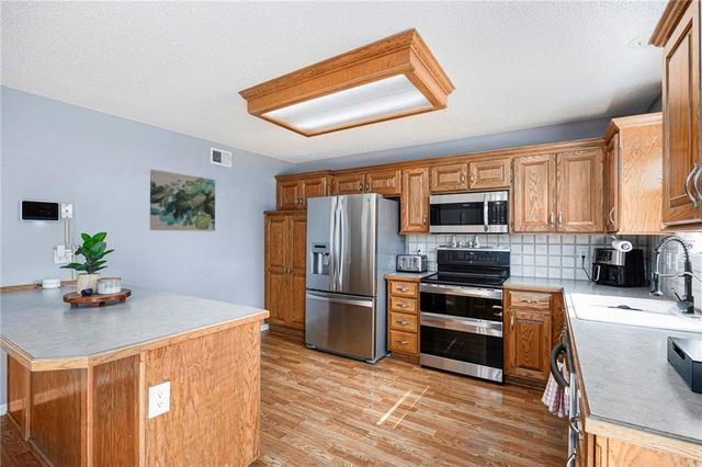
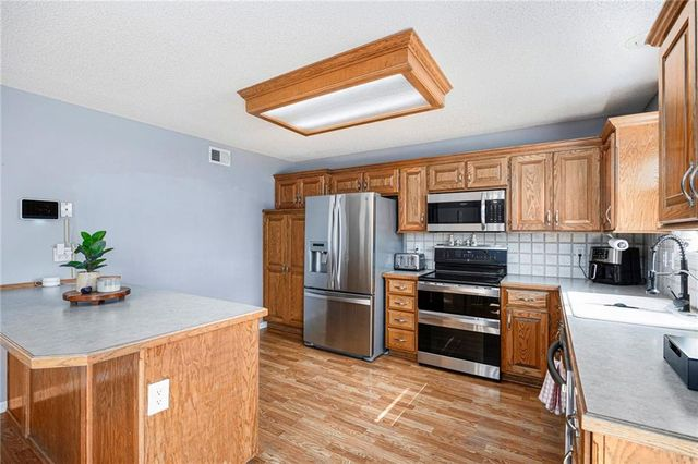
- wall art (184, 203)
